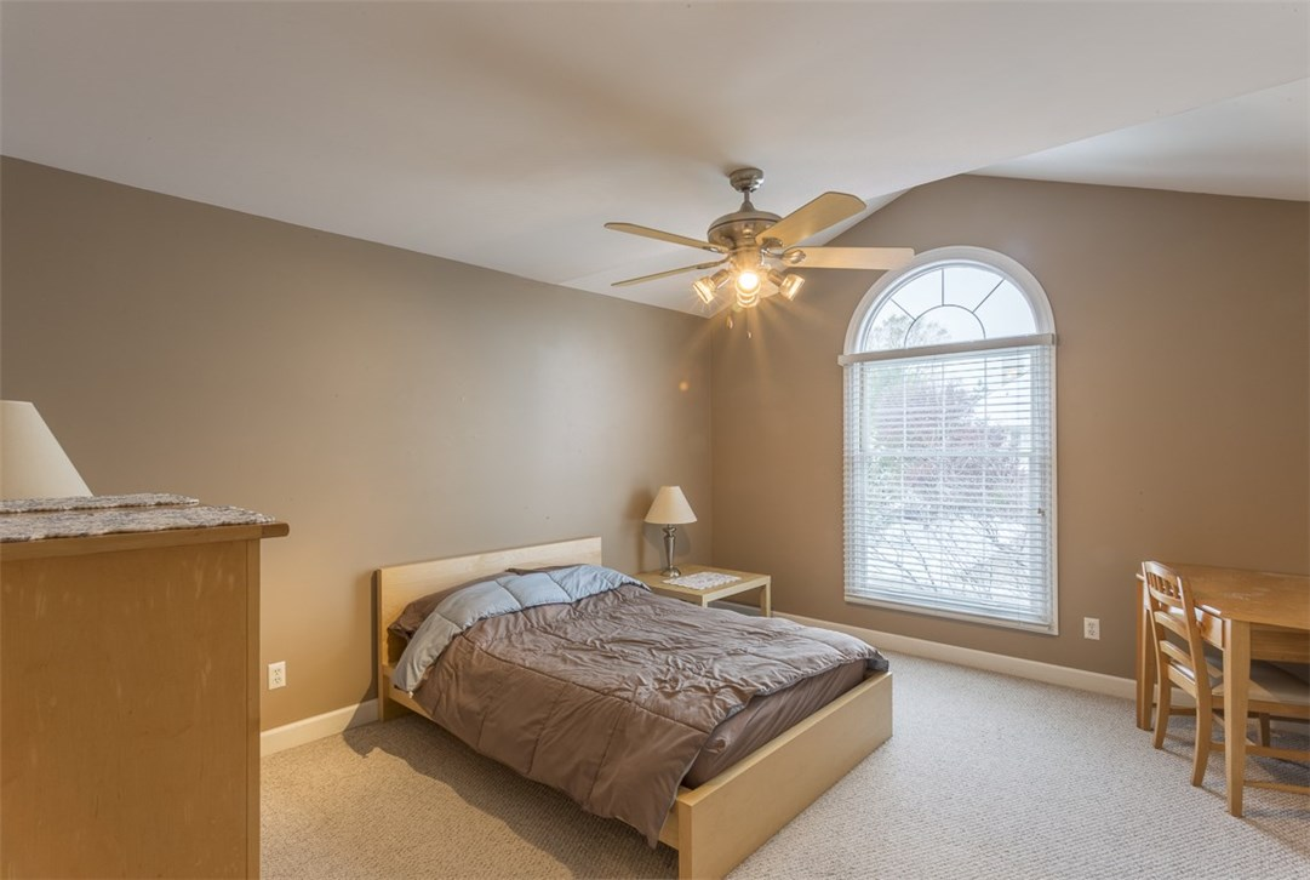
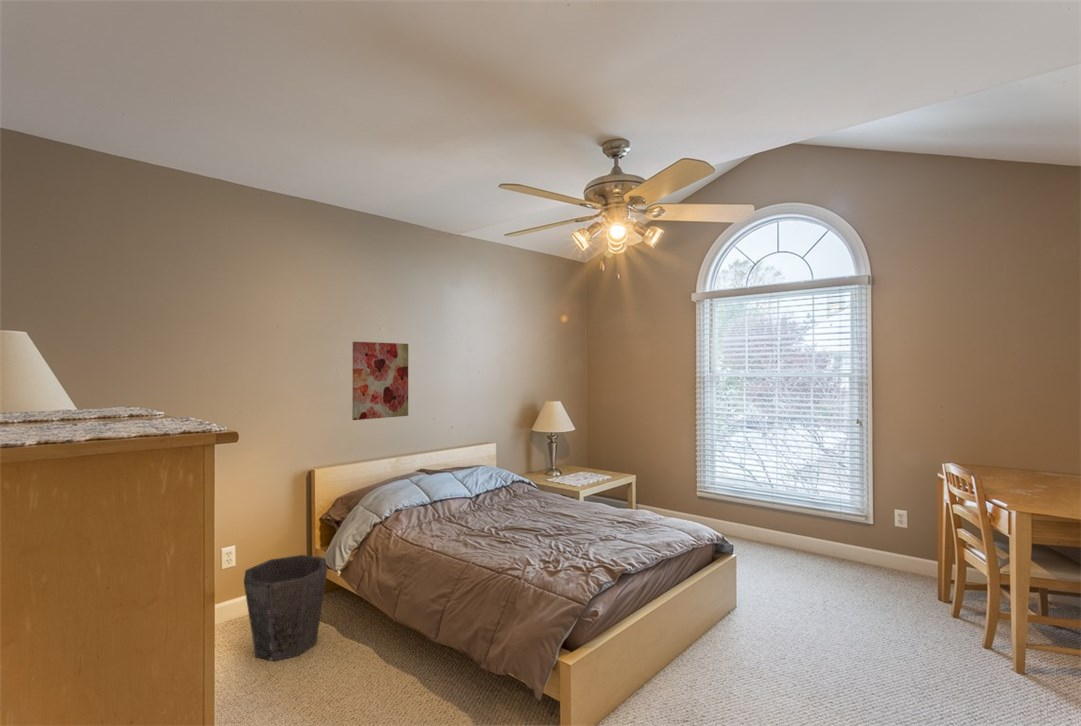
+ wall art (381, 380)
+ waste bin (286, 606)
